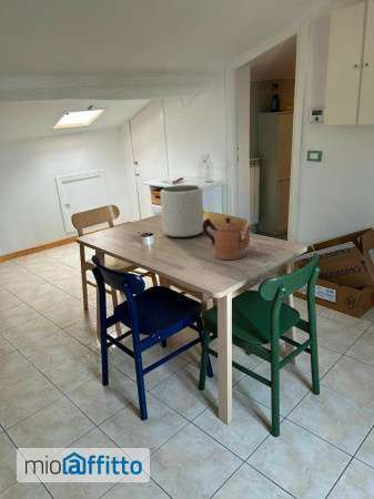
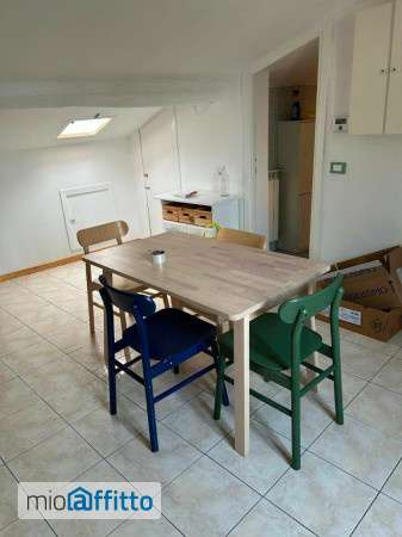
- plant pot (182, 211)
- coffeepot (228, 236)
